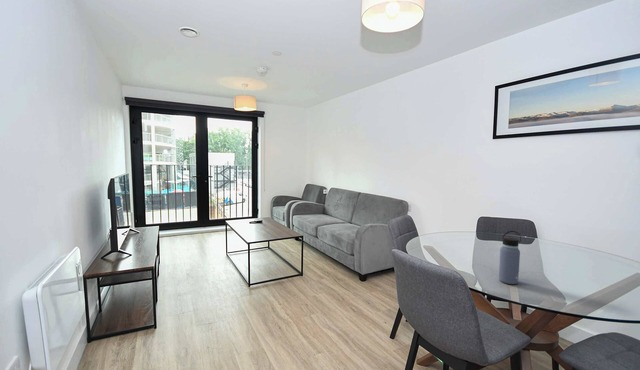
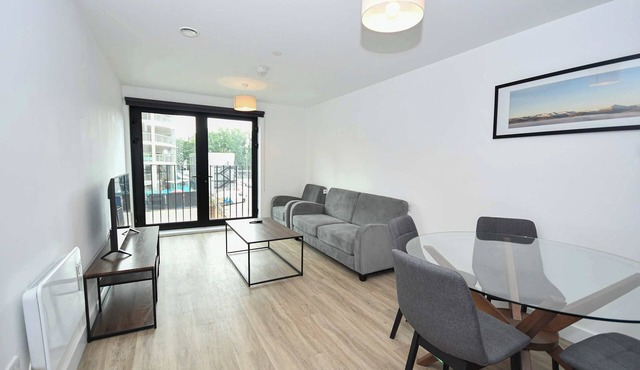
- water bottle (509, 256)
